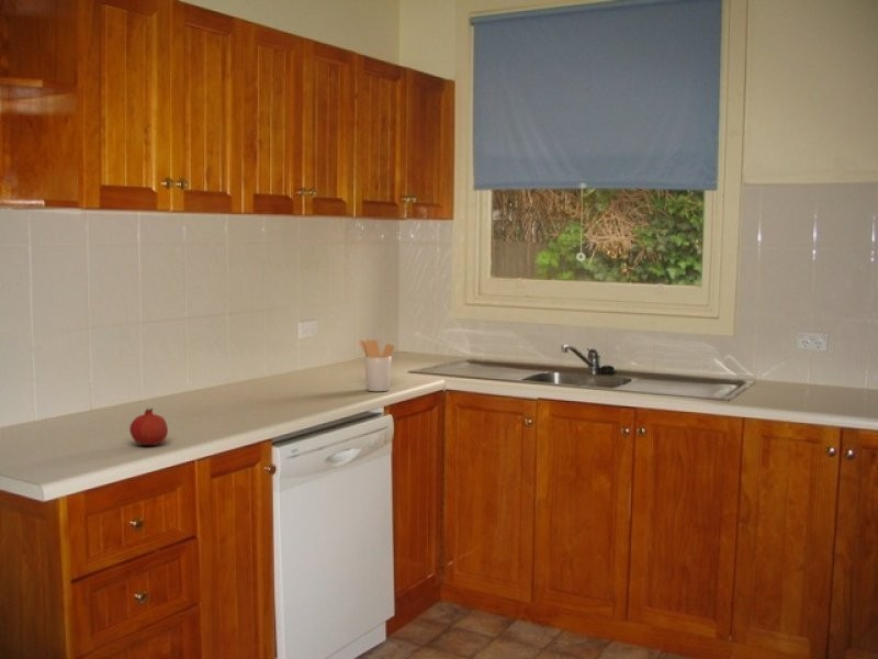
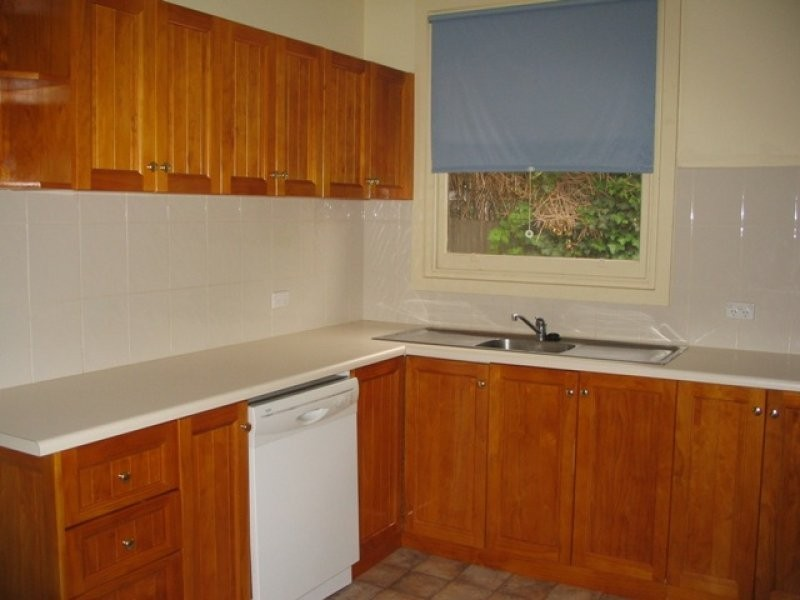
- utensil holder (374, 364)
- fruit (149, 426)
